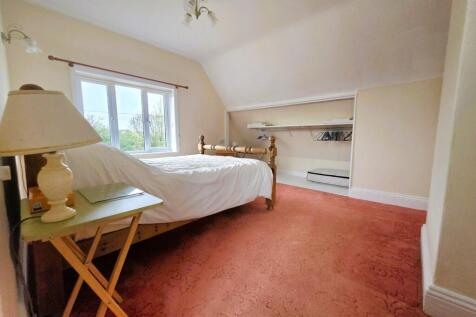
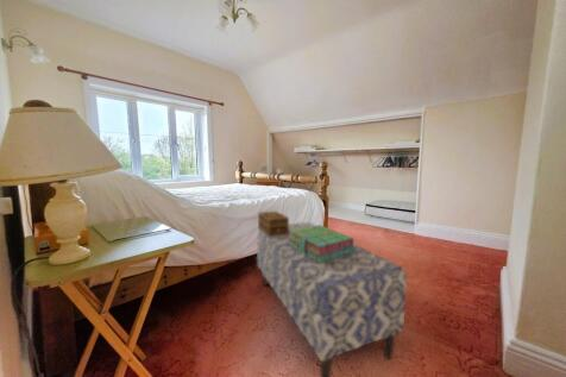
+ bench (313, 277)
+ stack of books (320, 241)
+ decorative box (272, 222)
